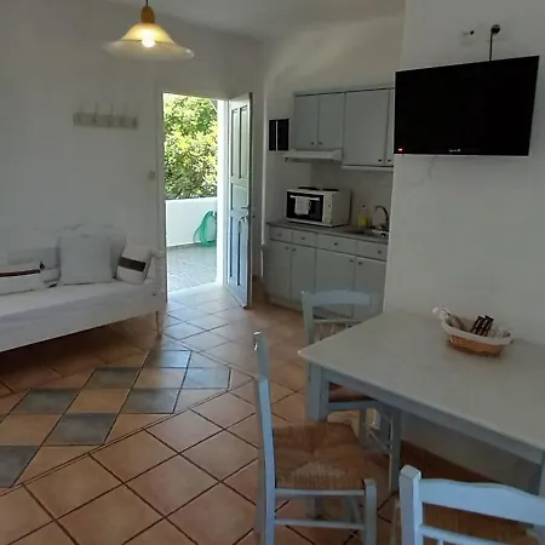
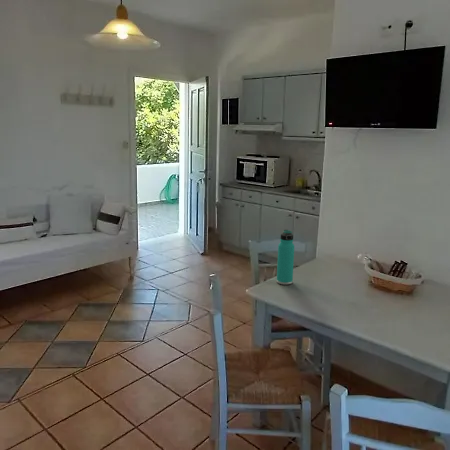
+ thermos bottle (285, 256)
